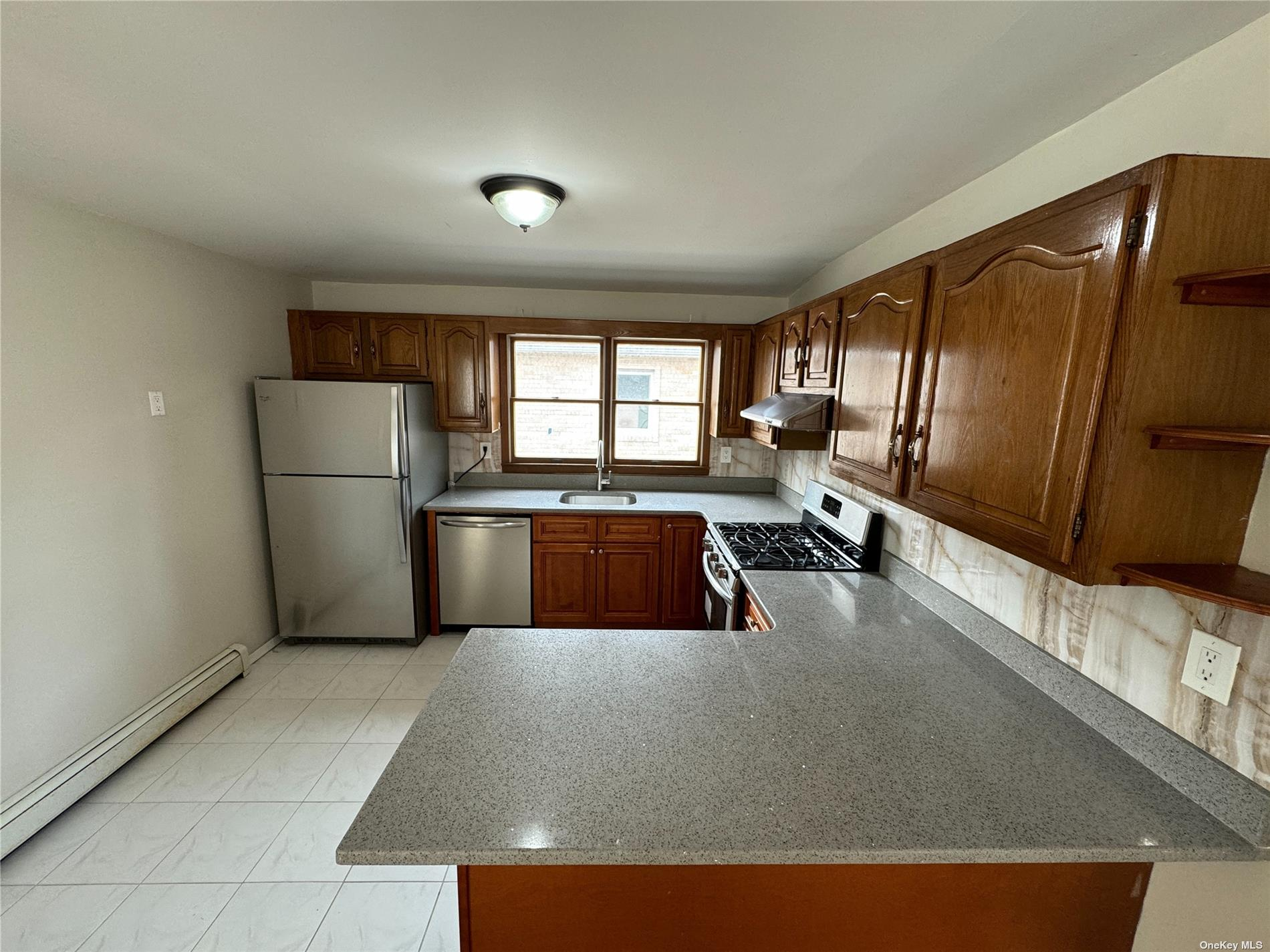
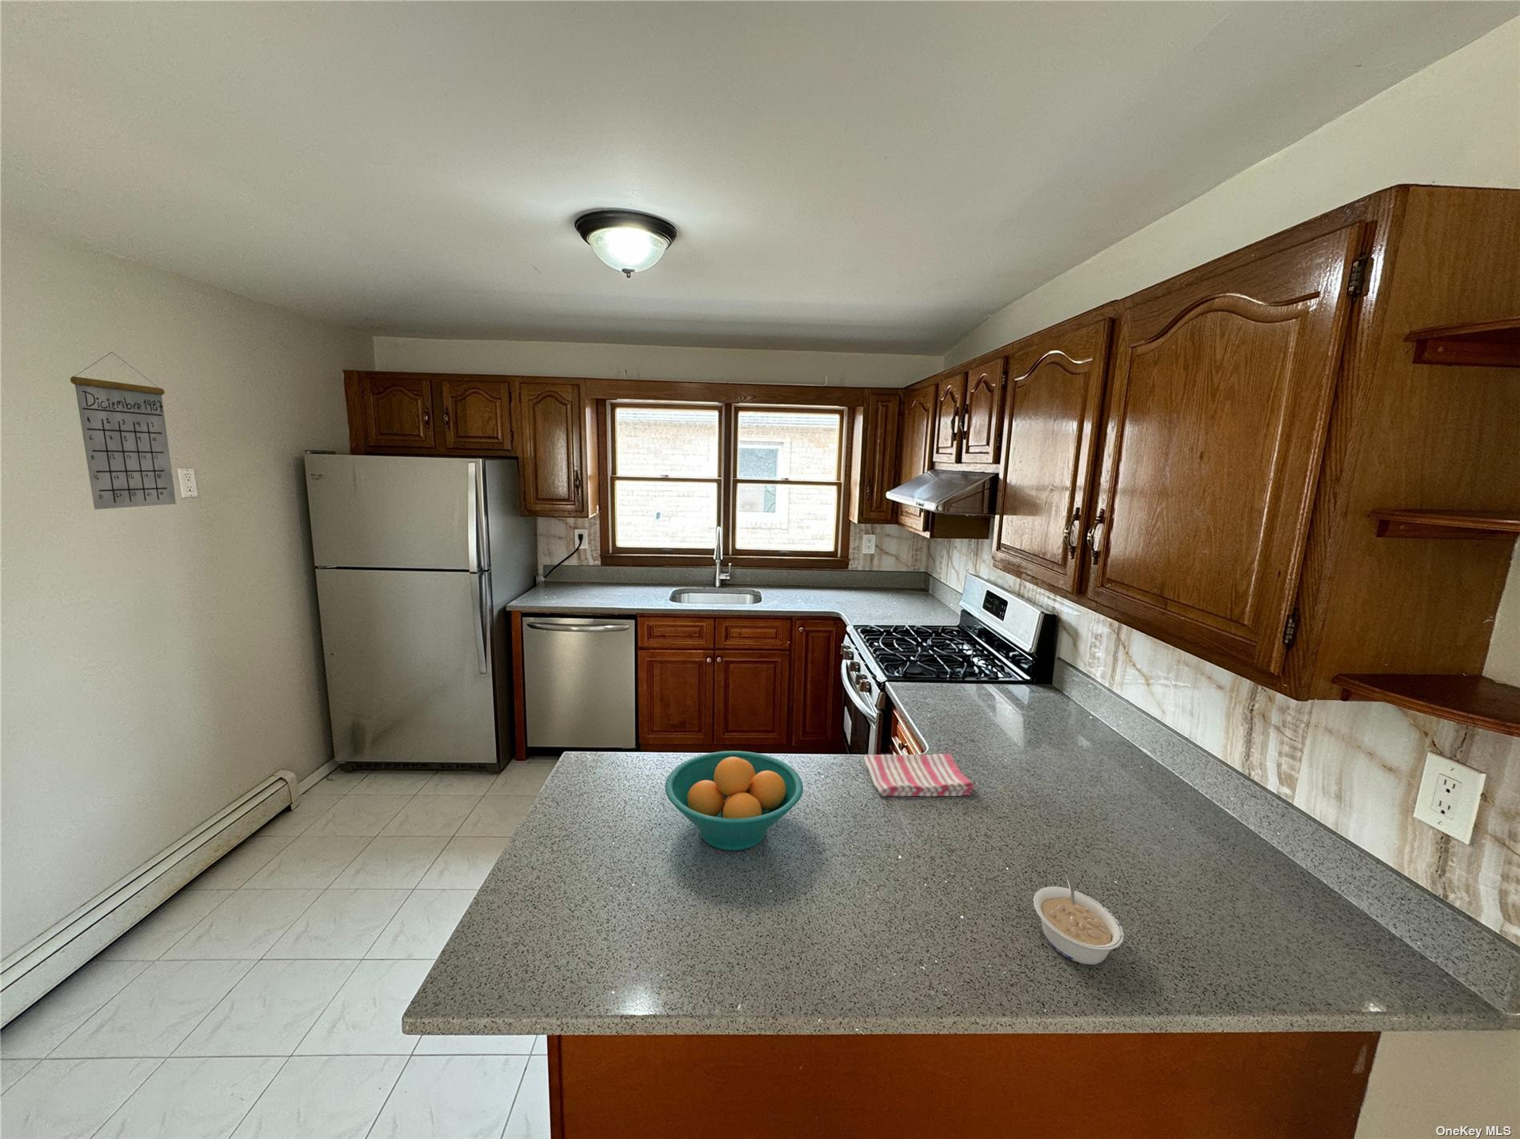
+ dish towel (916, 772)
+ legume (1072, 924)
+ fruit bowl (734, 796)
+ calendar (127, 431)
